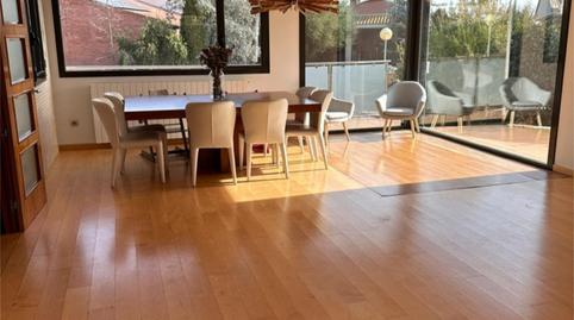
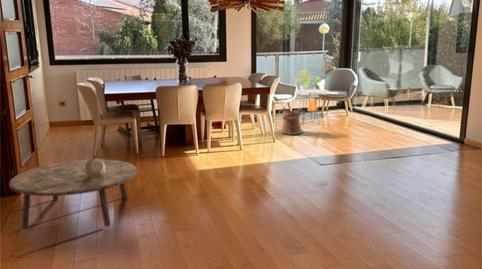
+ coffee table (77, 193)
+ bucket (291, 120)
+ house plant (313, 97)
+ decorative bowl (95, 166)
+ potted plant (304, 78)
+ side table (310, 107)
